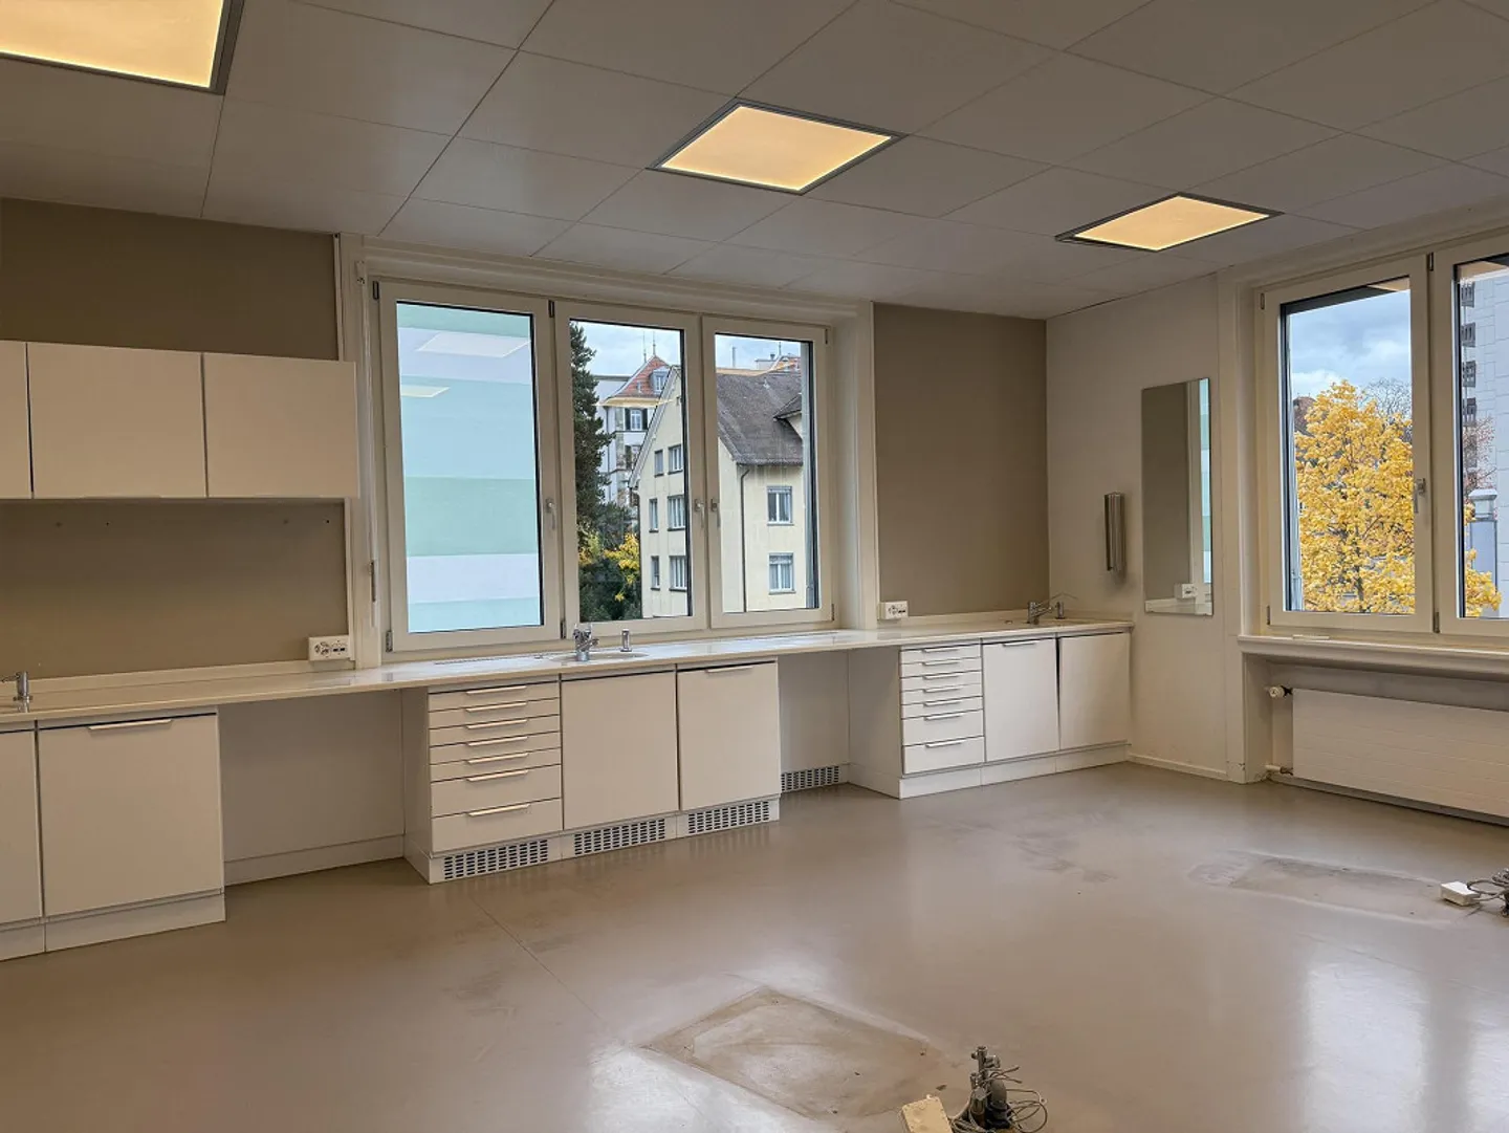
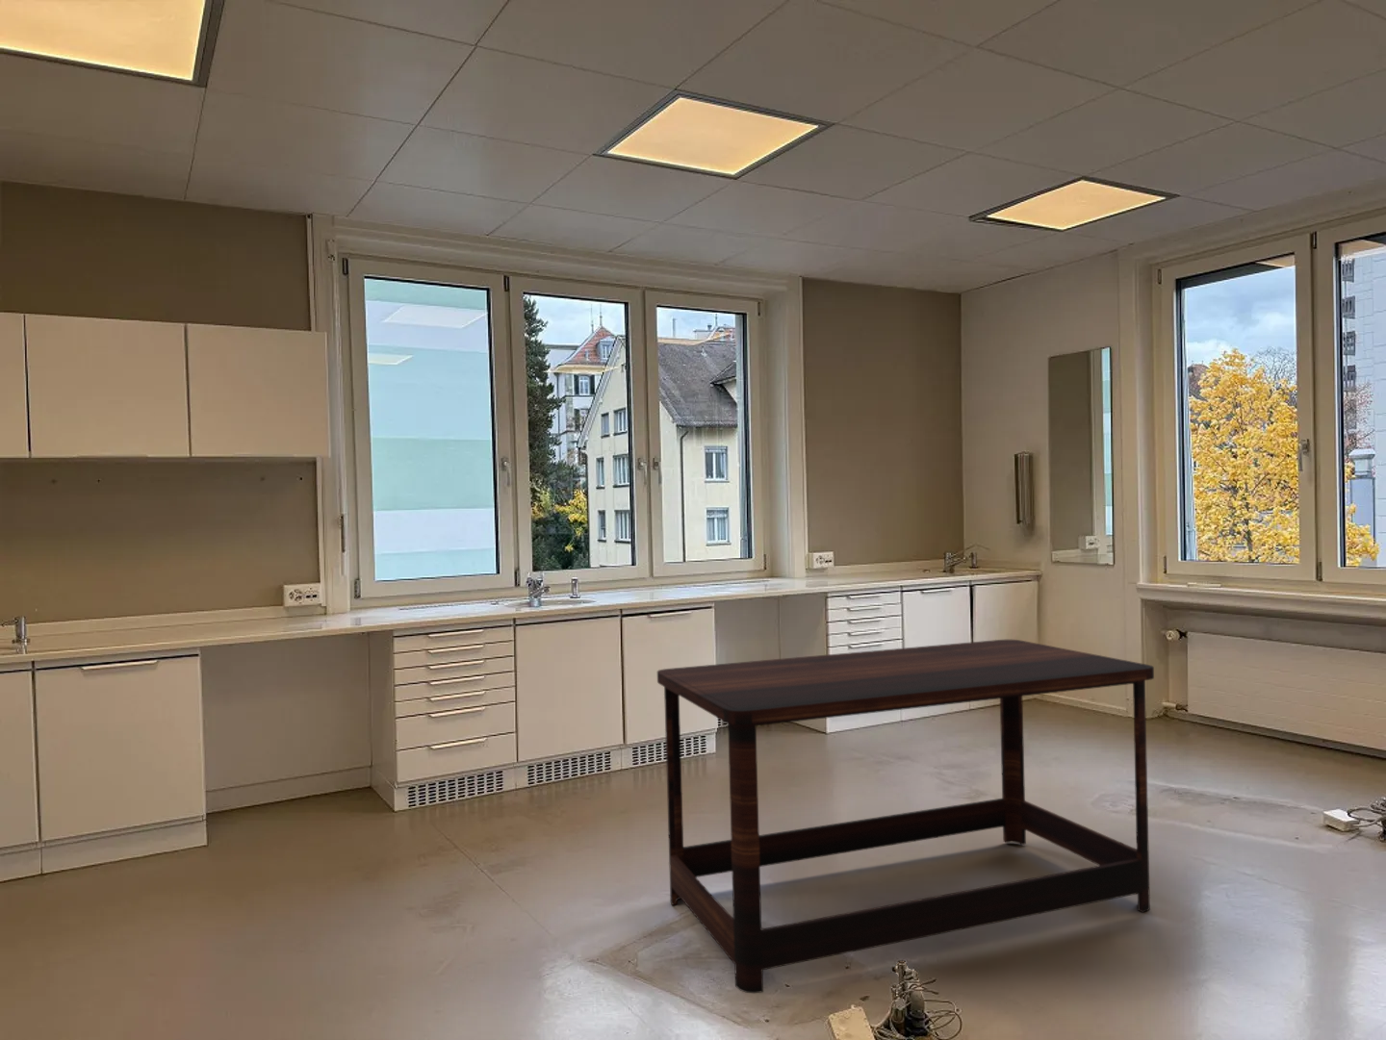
+ work table (903, 813)
